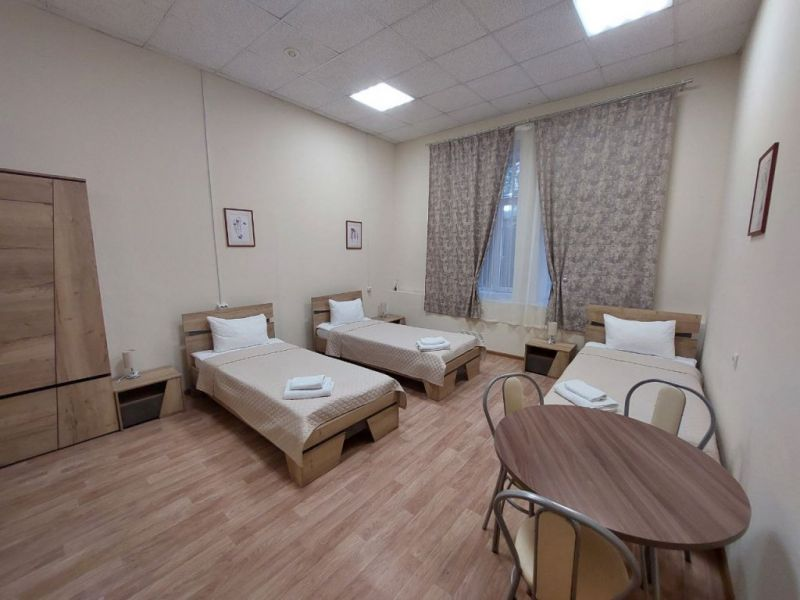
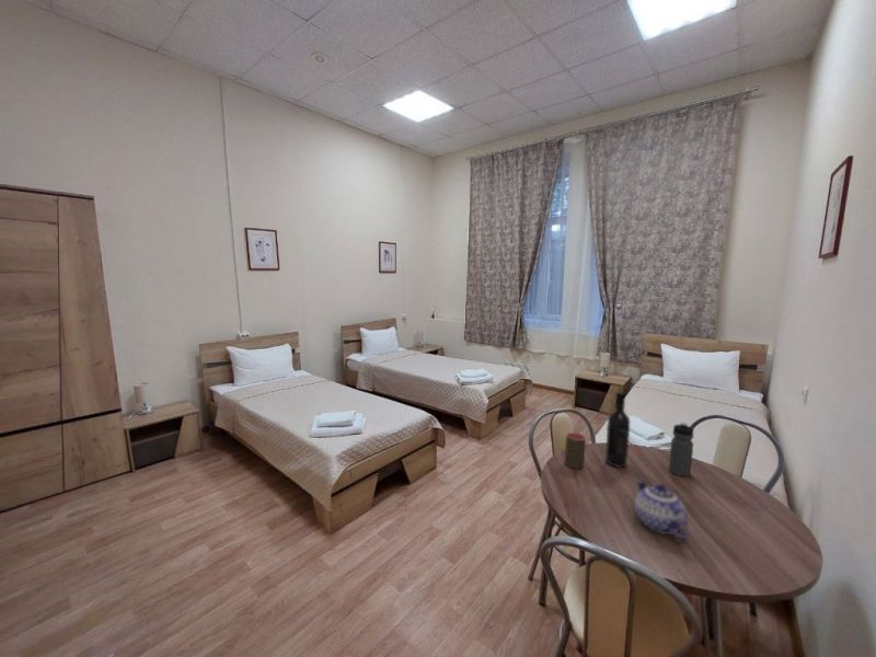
+ wine bottle (618, 428)
+ cup (575, 450)
+ teapot (660, 505)
+ water bottle (681, 448)
